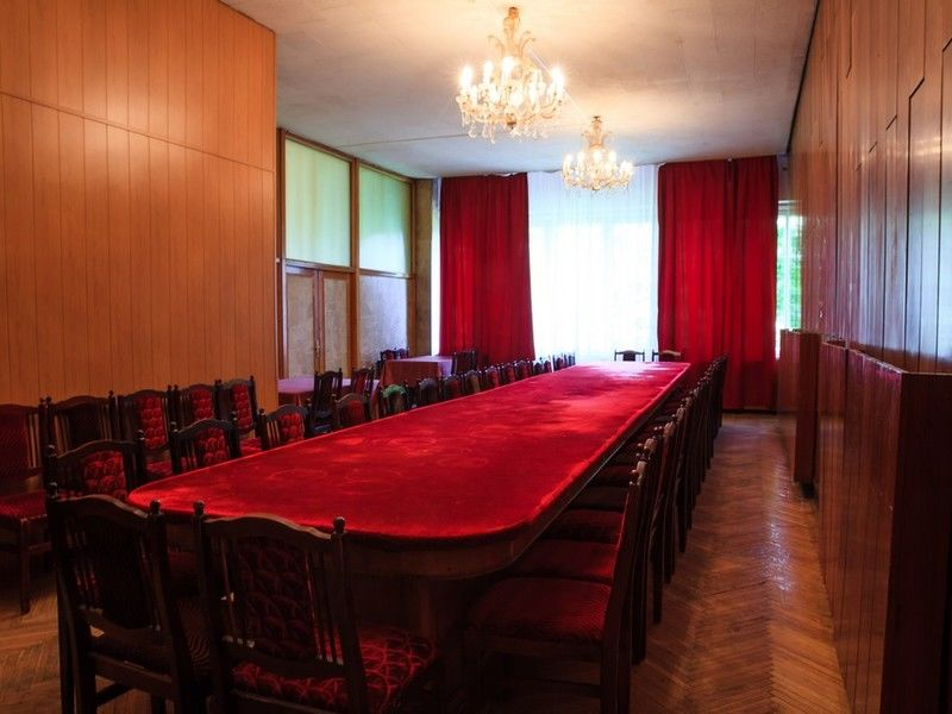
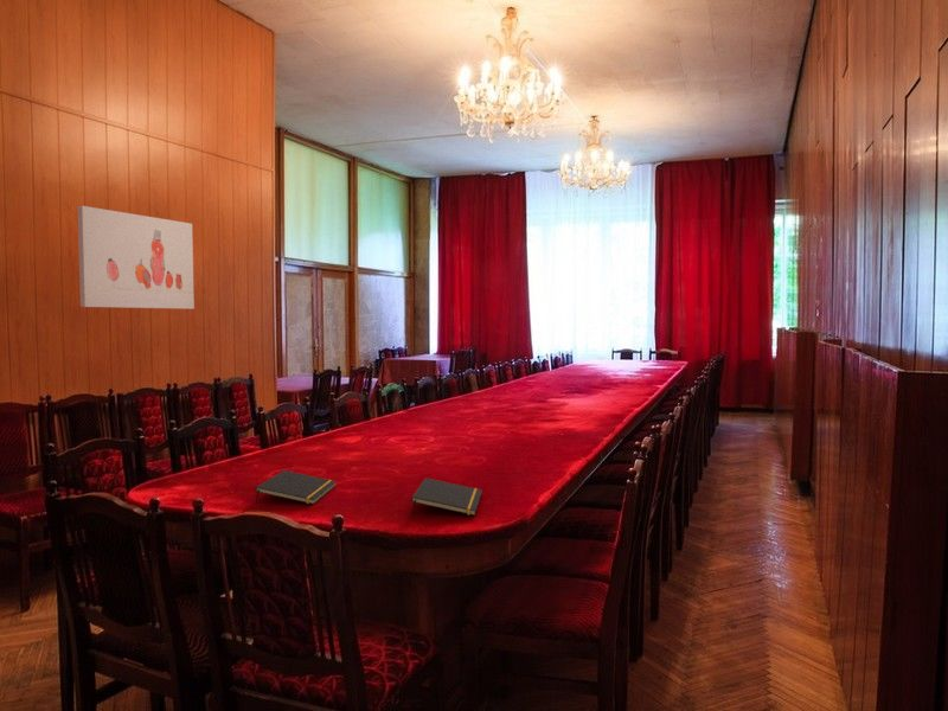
+ notepad (448, 495)
+ notepad (297, 486)
+ wall art (140, 262)
